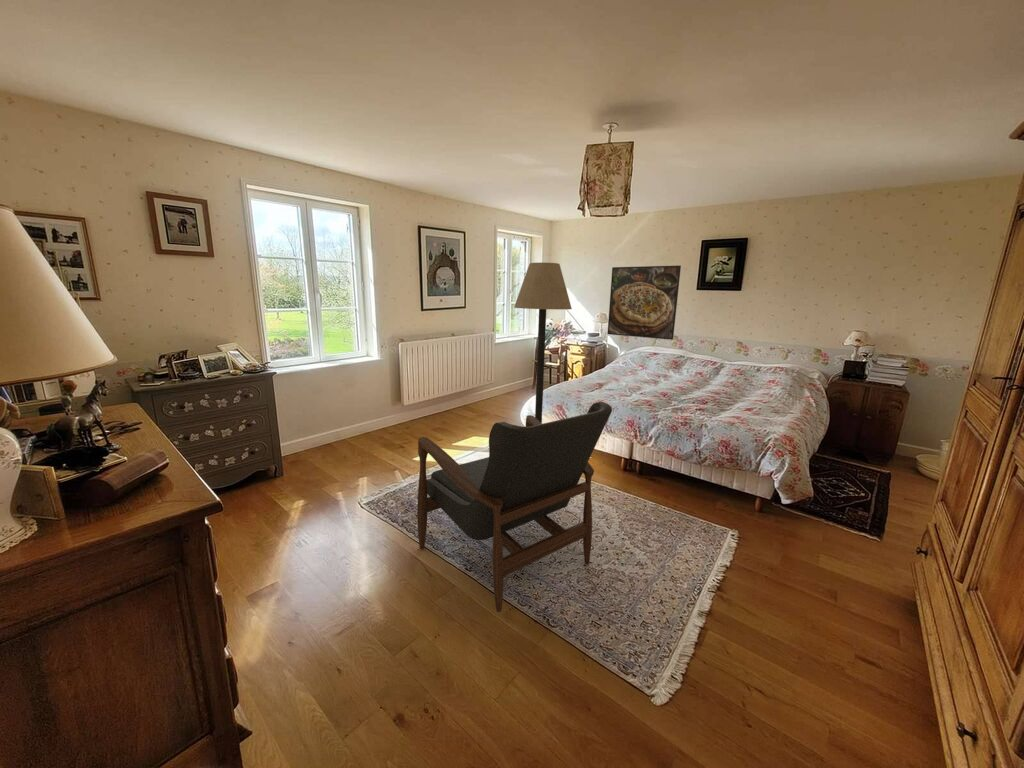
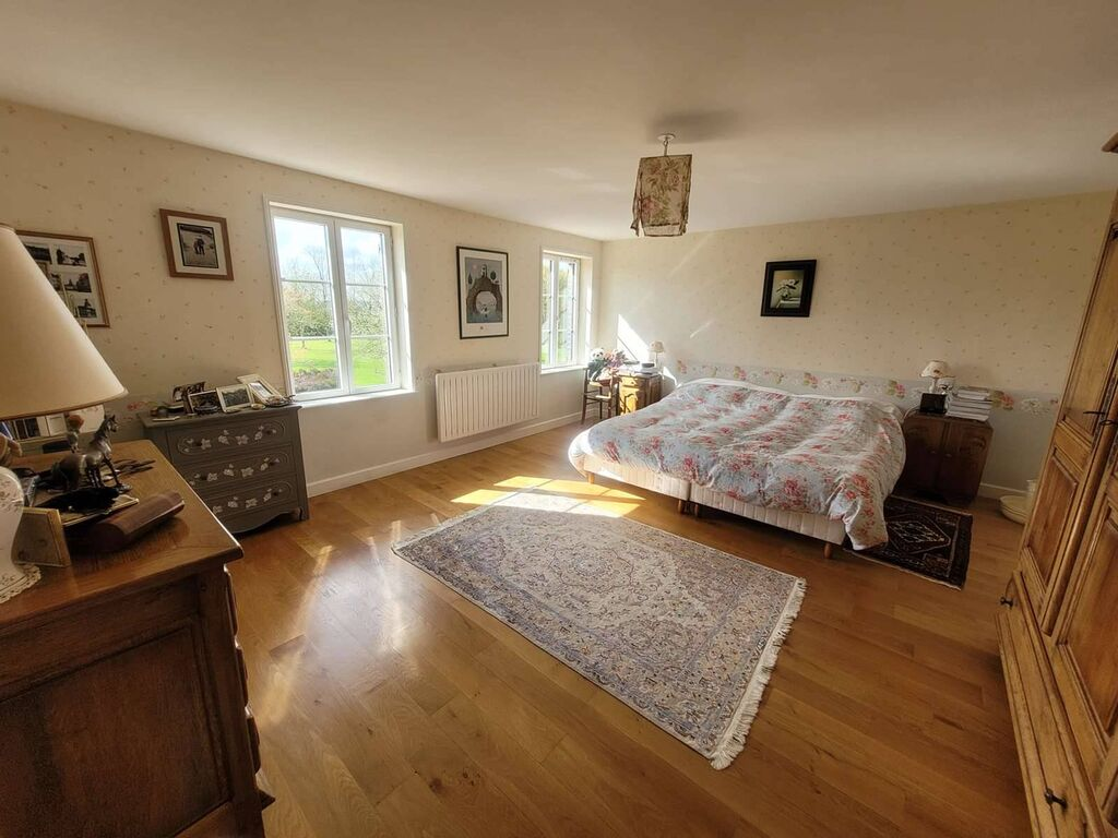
- armchair (511, 478)
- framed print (641, 302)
- floor lamp (540, 372)
